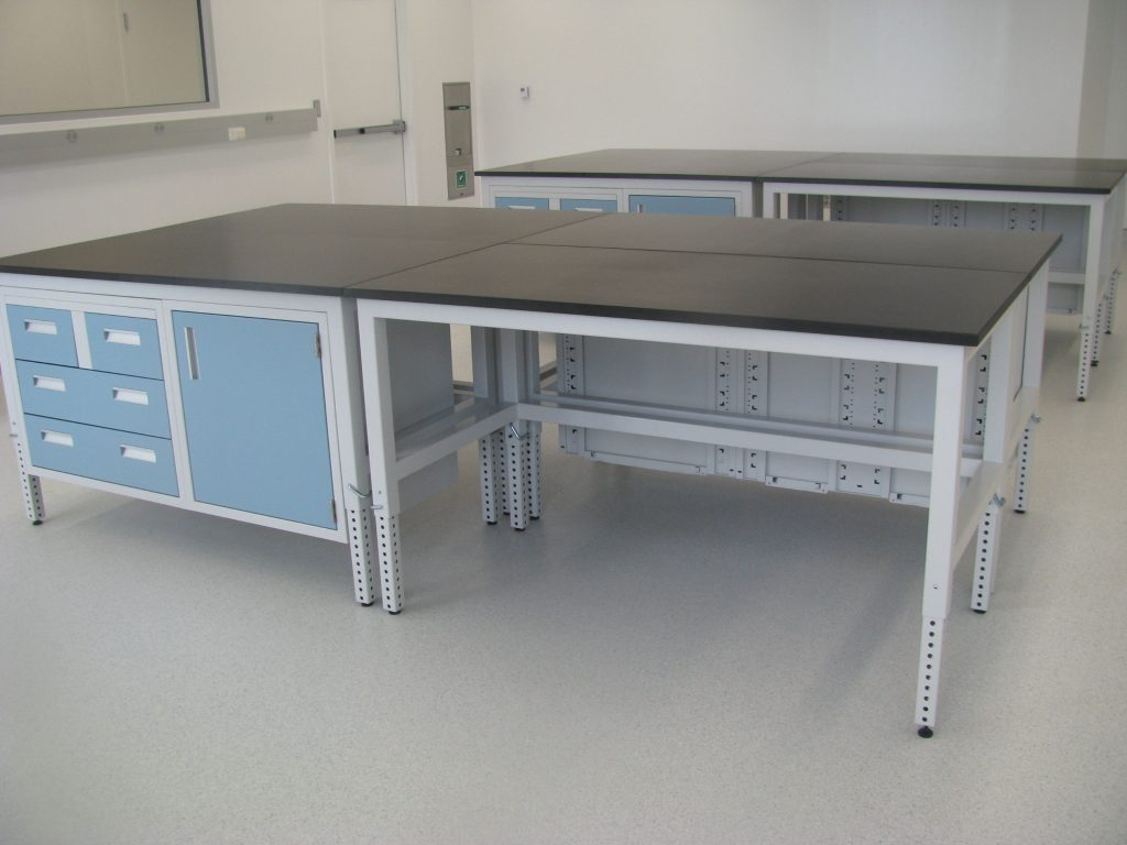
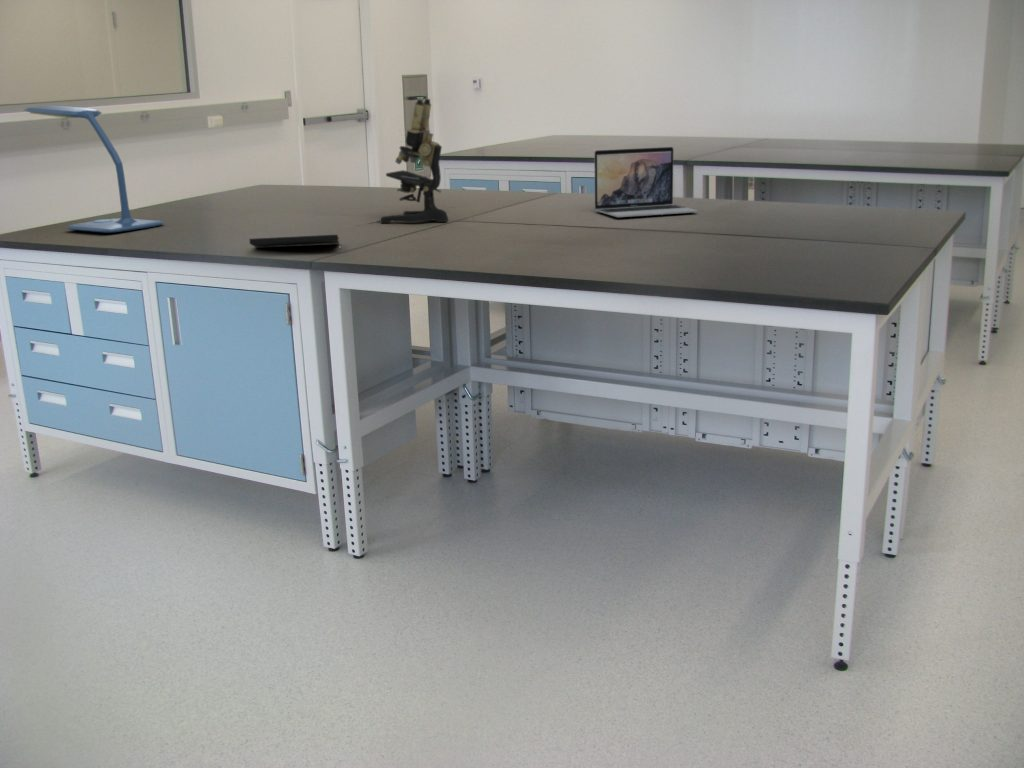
+ microscope (415, 160)
+ laptop (645, 181)
+ notepad (295, 241)
+ desk lamp (108, 152)
